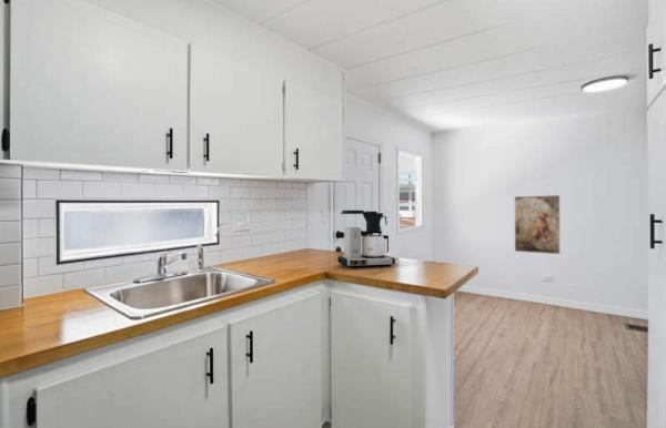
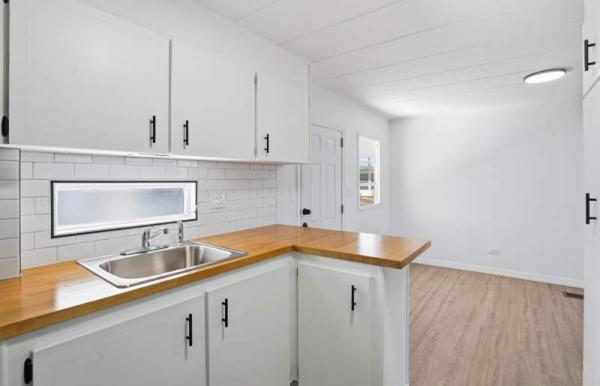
- coffee maker (365, 237)
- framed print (536, 224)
